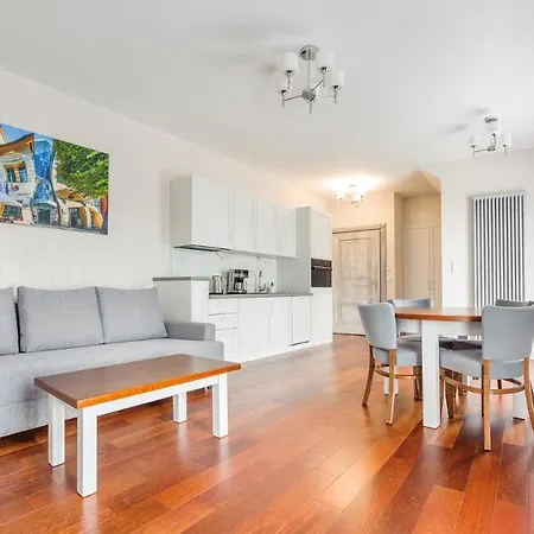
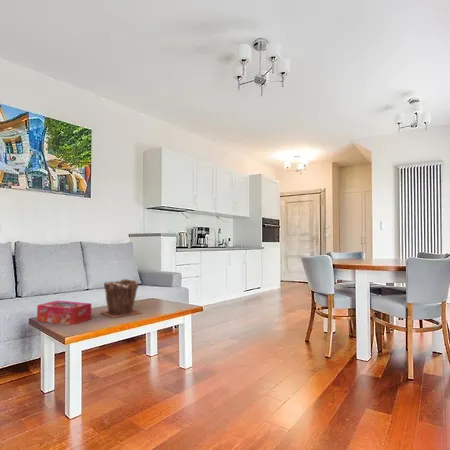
+ plant pot (121, 296)
+ tissue box (64, 312)
